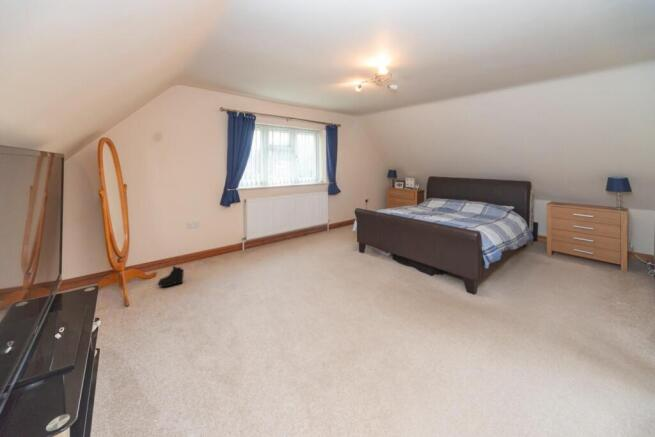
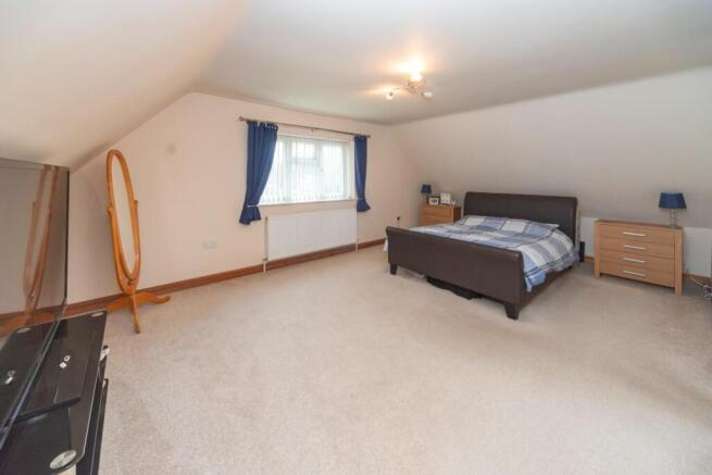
- boots (171, 275)
